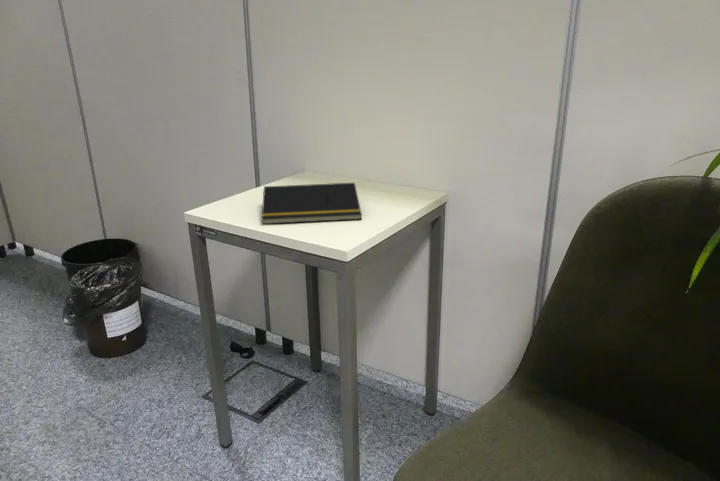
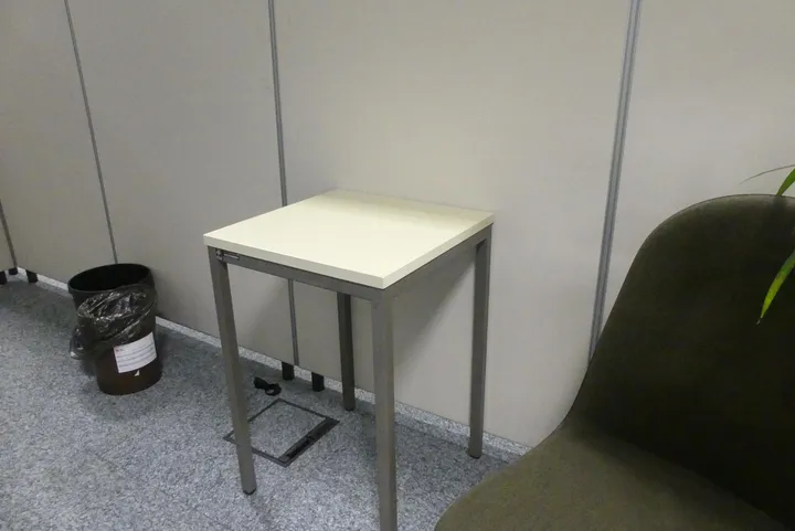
- notepad (311, 202)
